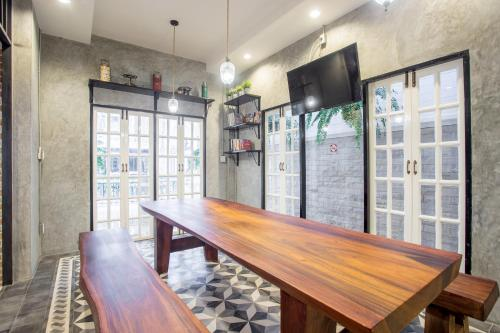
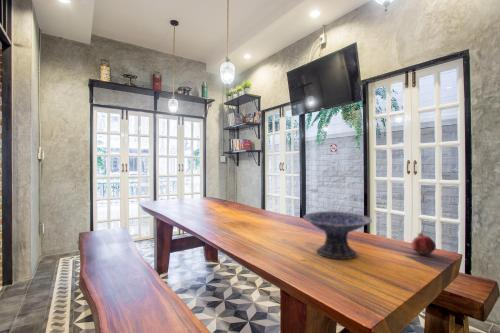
+ decorative bowl (336, 234)
+ fruit (423, 242)
